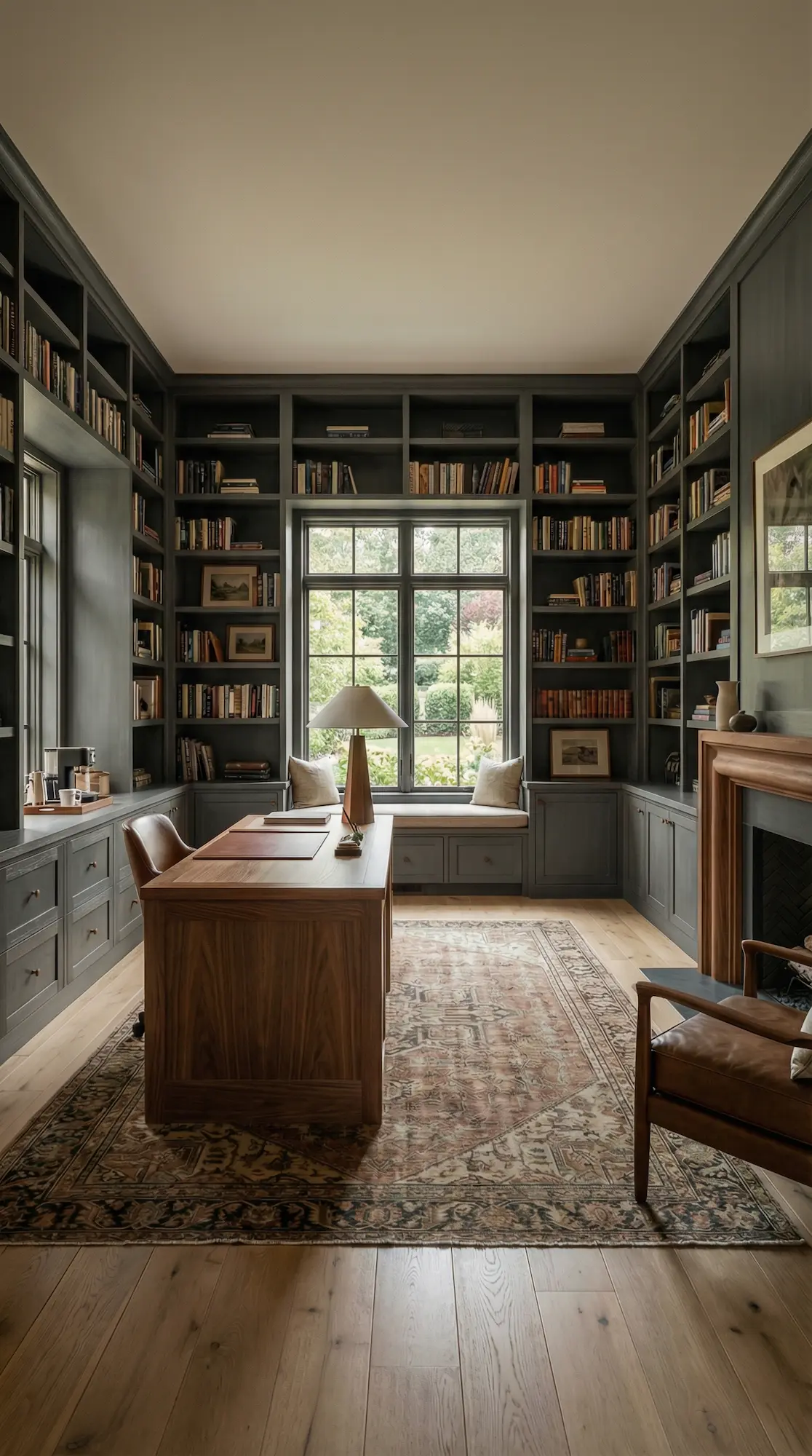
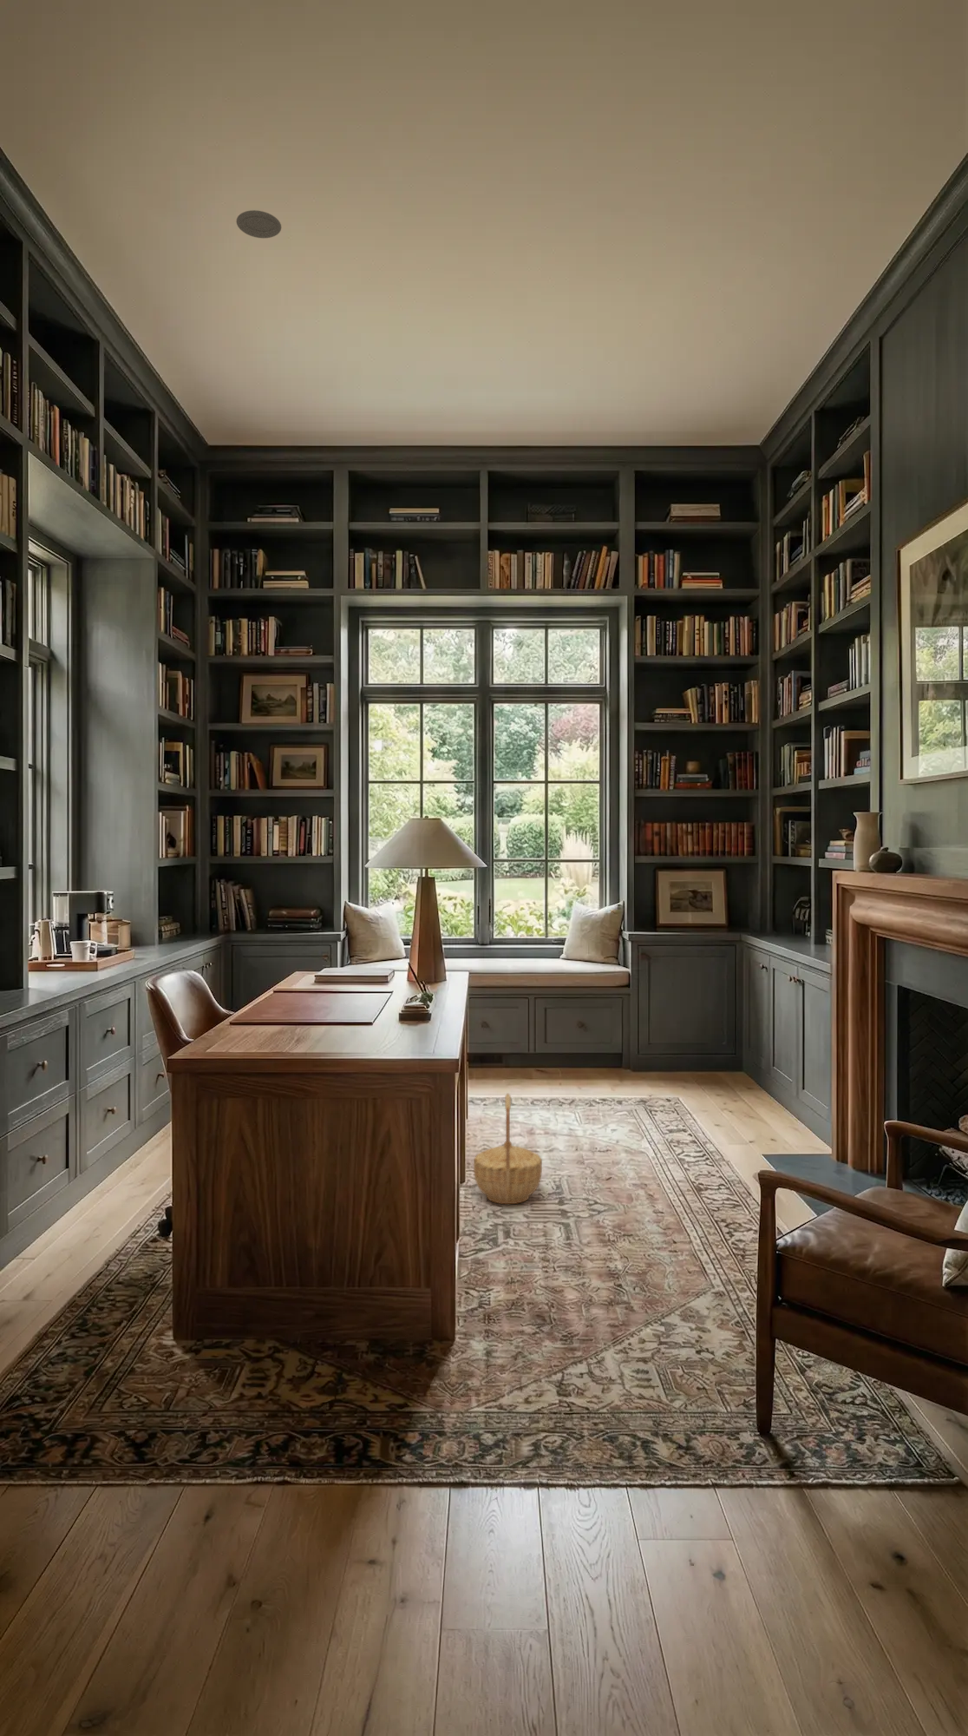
+ recessed light (259, 222)
+ basket (508, 1147)
